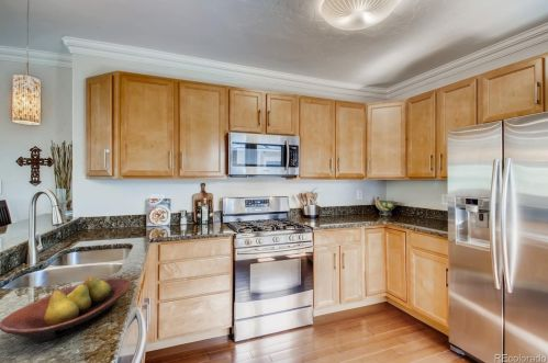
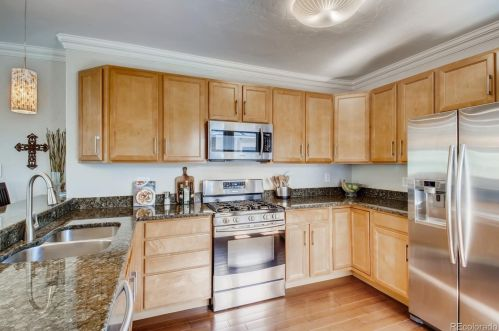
- fruit bowl (76, 300)
